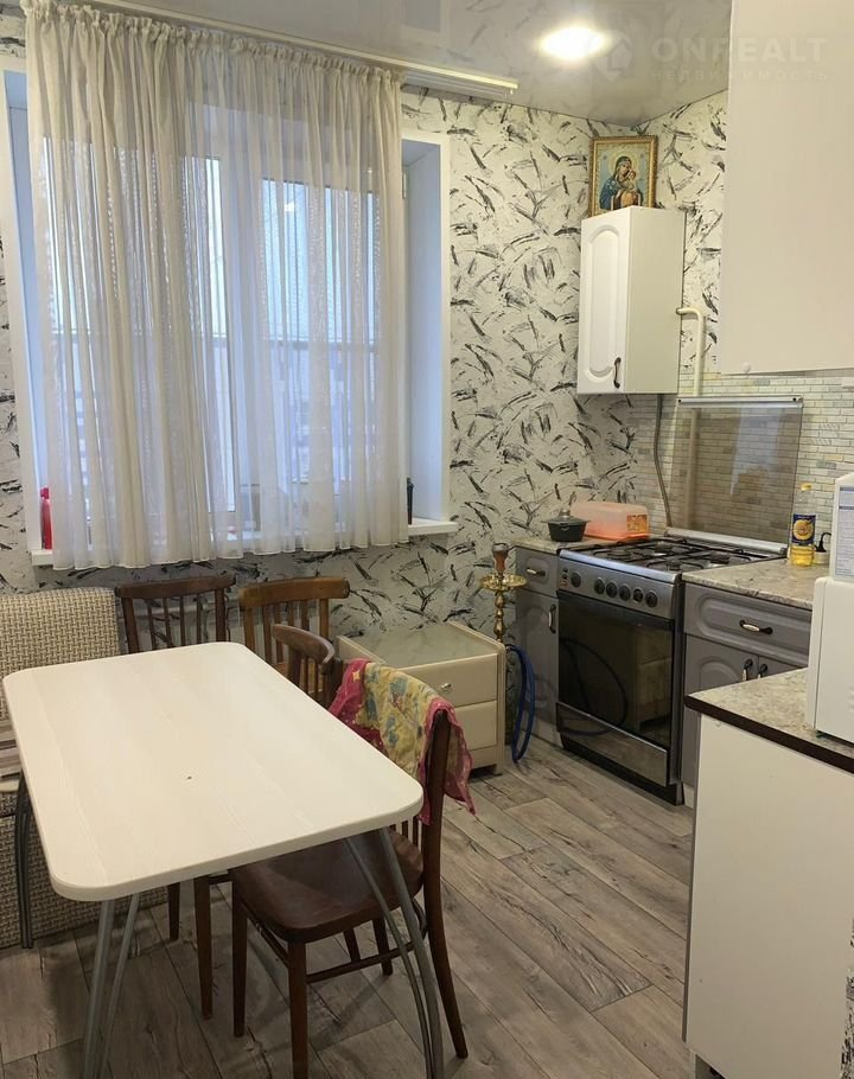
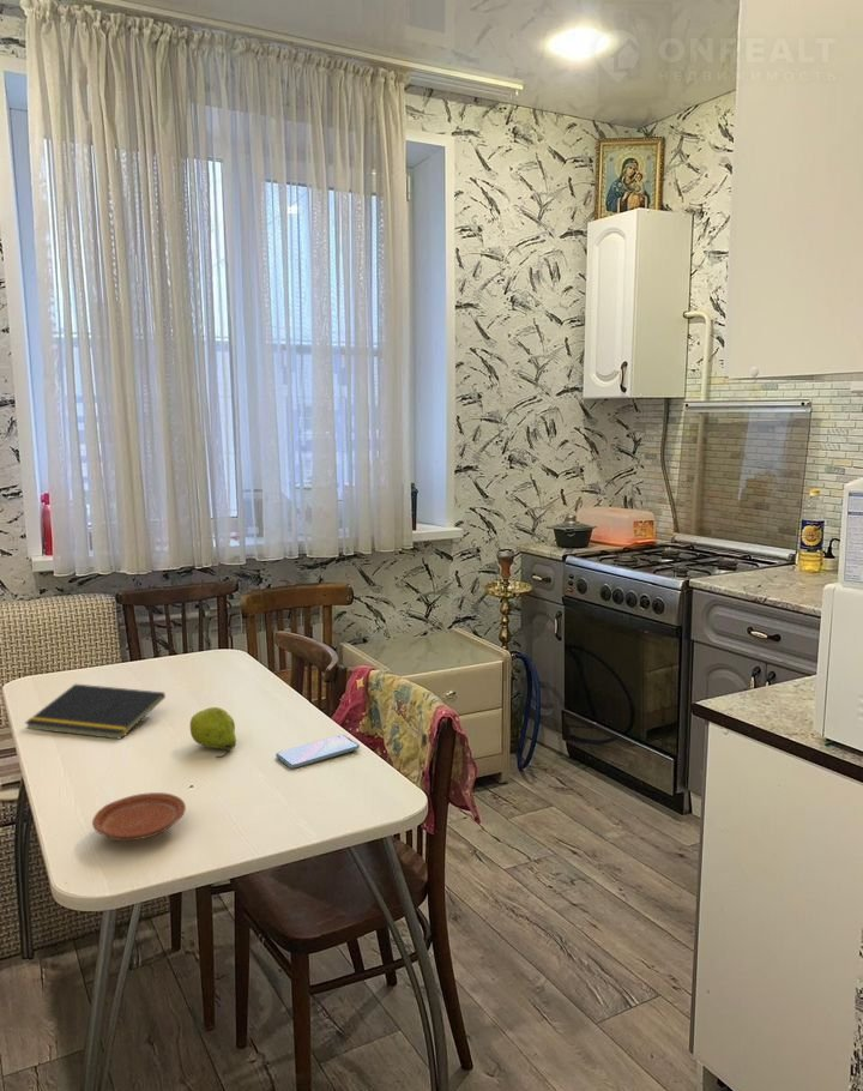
+ notepad (96, 710)
+ smartphone (318, 751)
+ plate (139, 821)
+ fruit (215, 729)
